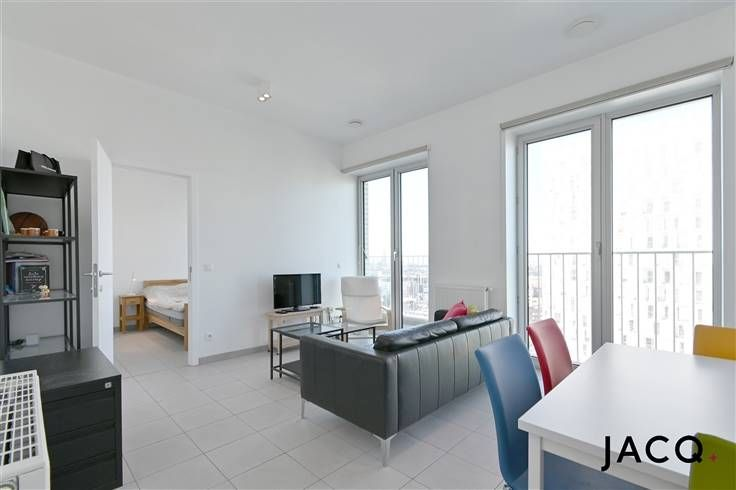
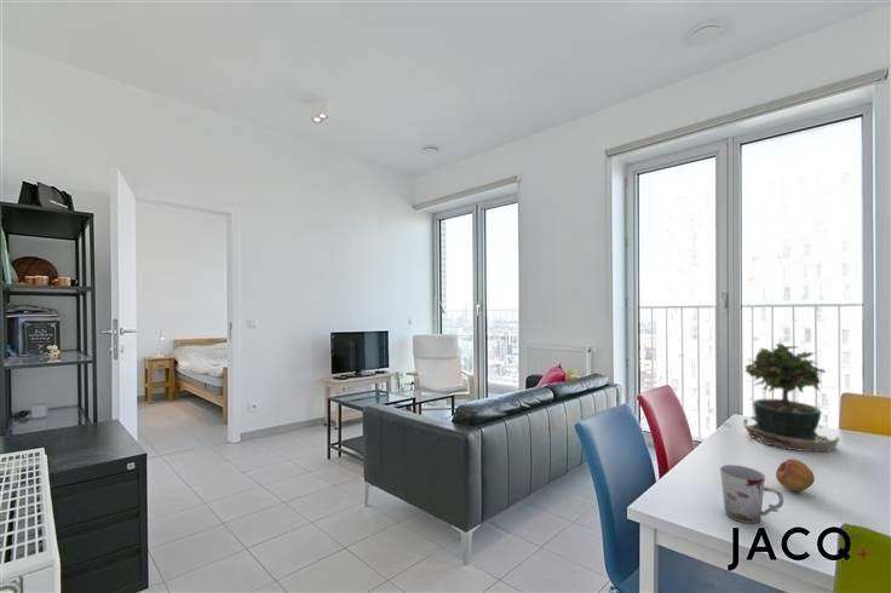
+ cup (751, 496)
+ potted plant (777, 387)
+ fruit (794, 474)
